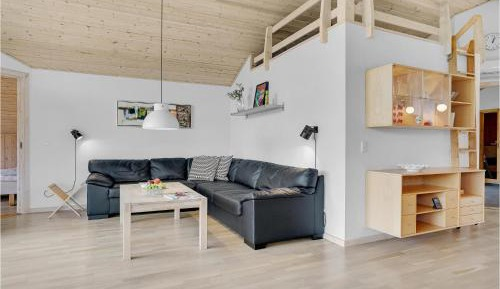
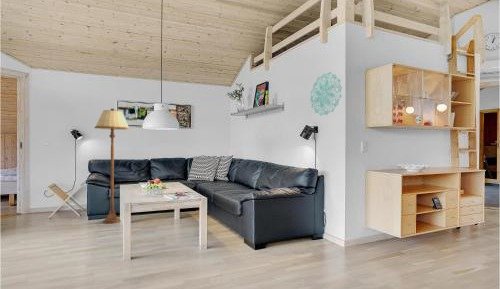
+ wall decoration (326, 94)
+ floor lamp (112, 164)
